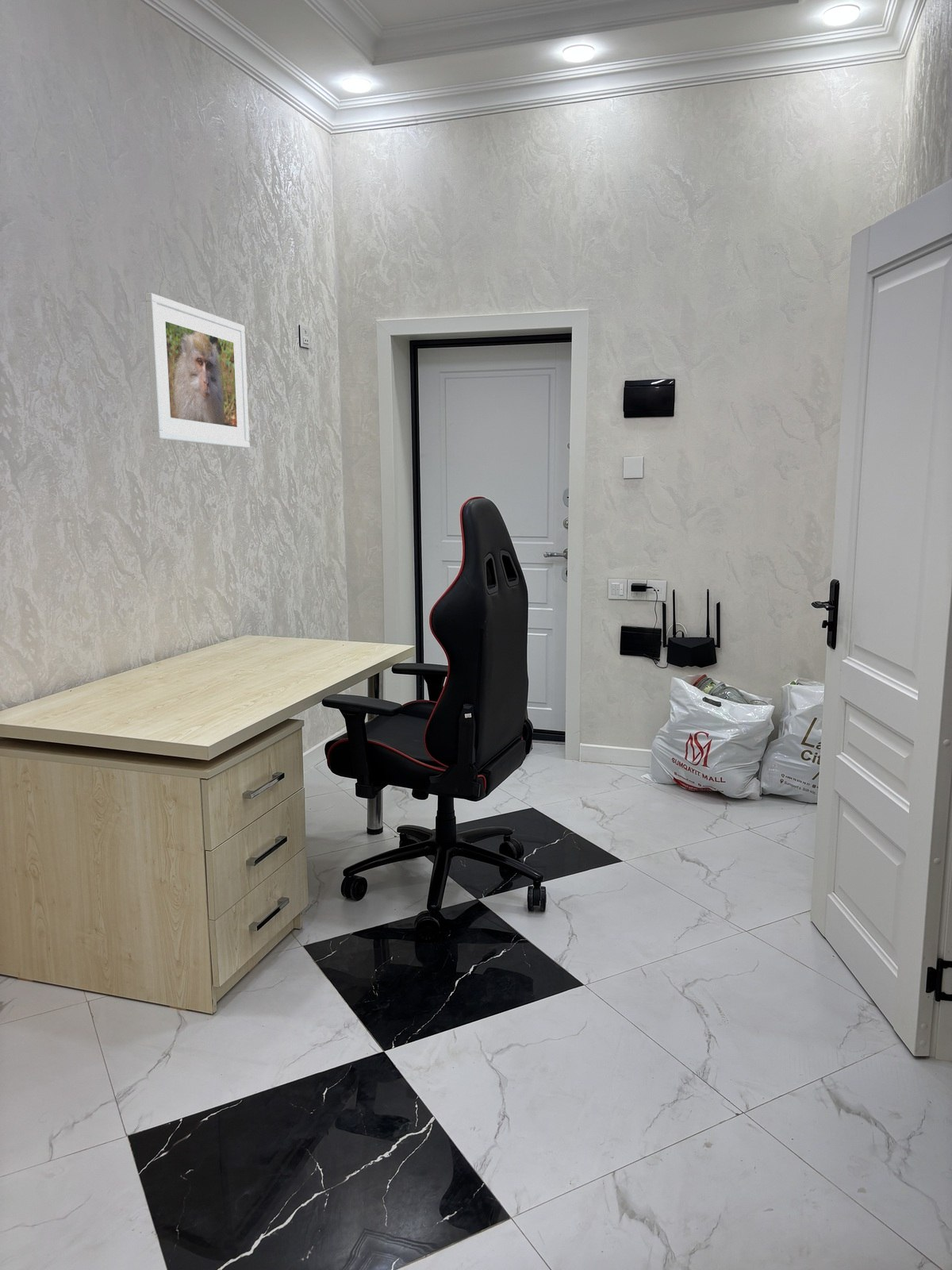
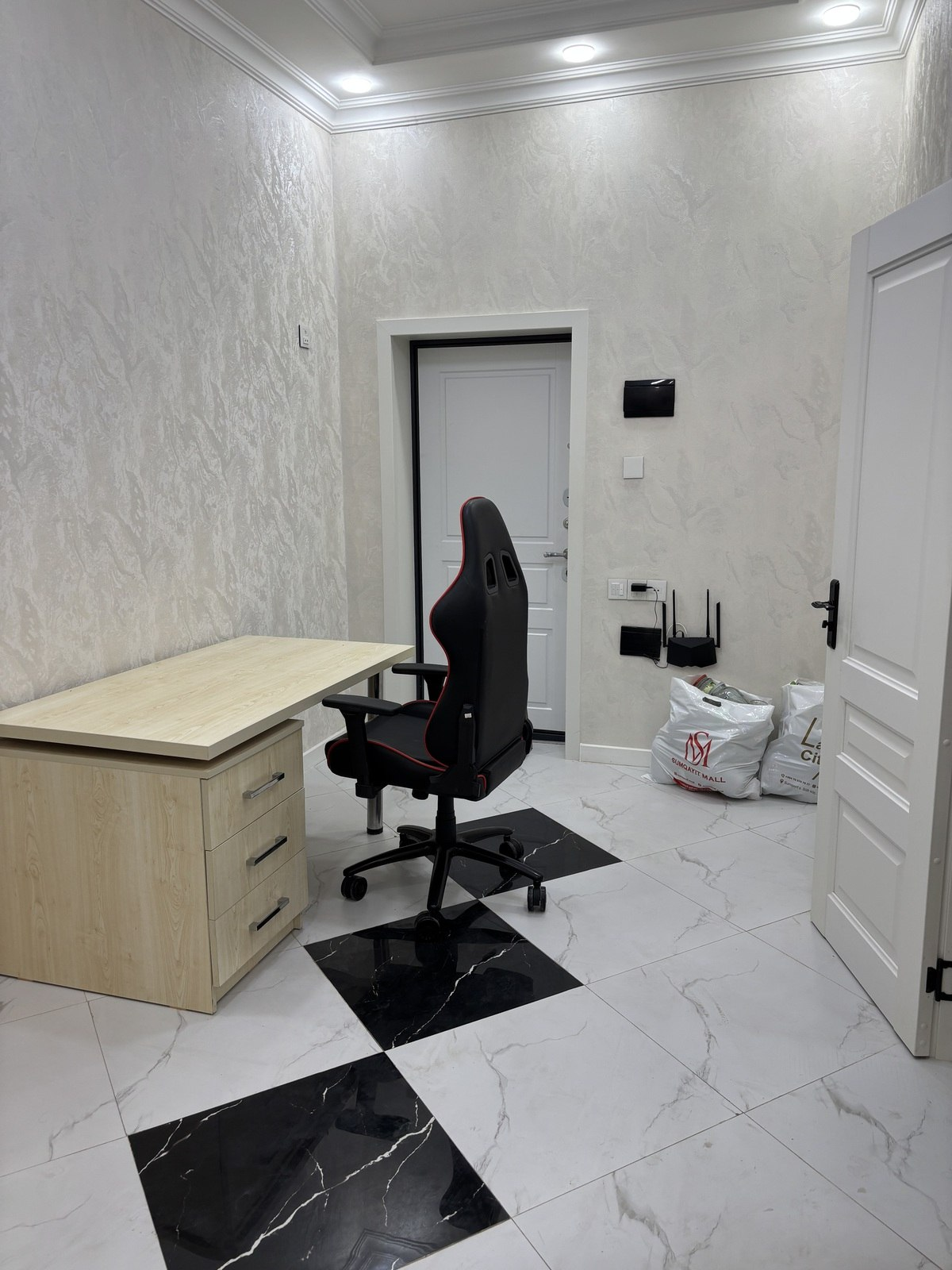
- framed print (202, 378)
